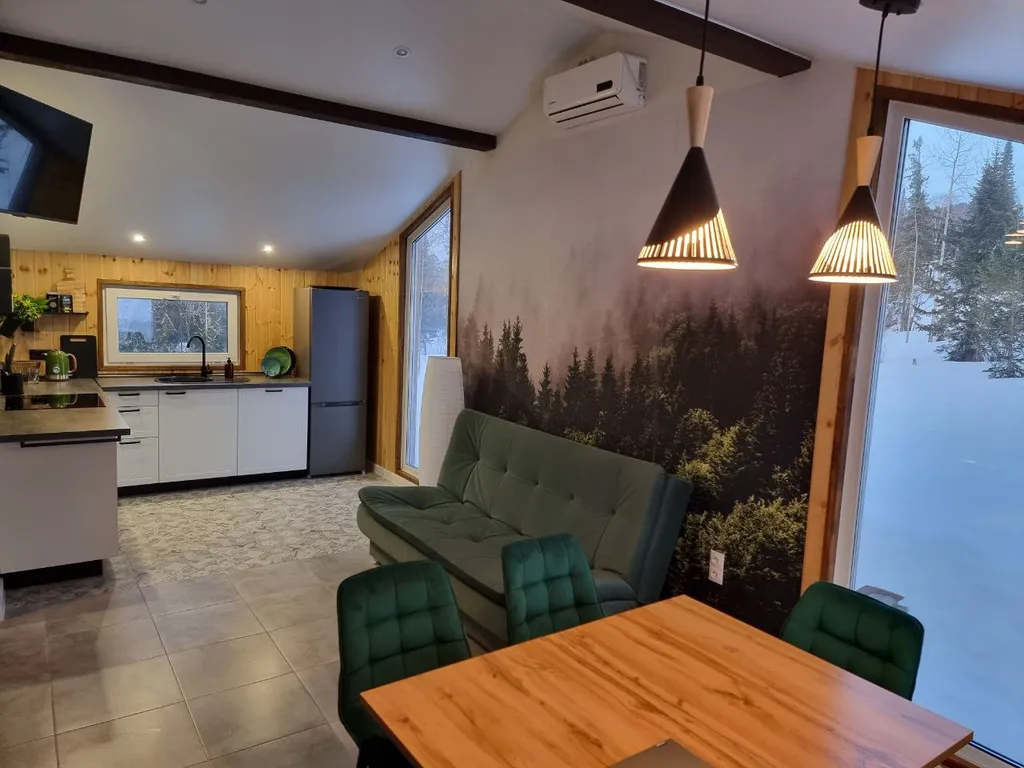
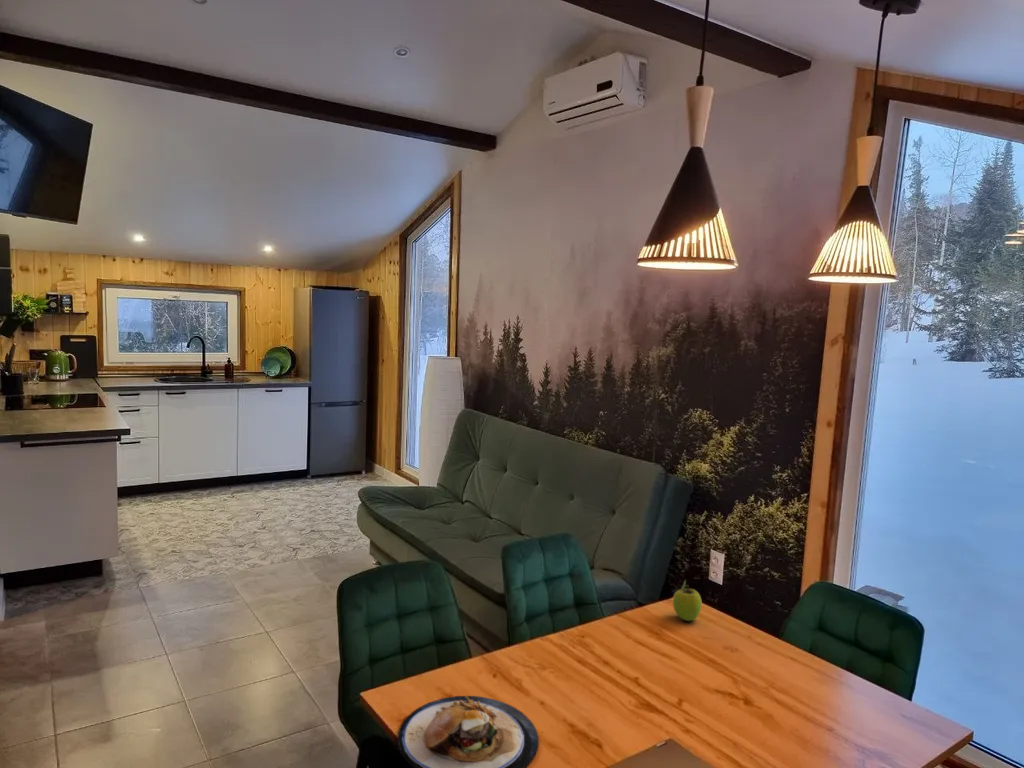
+ fruit (686, 600)
+ plate (469, 717)
